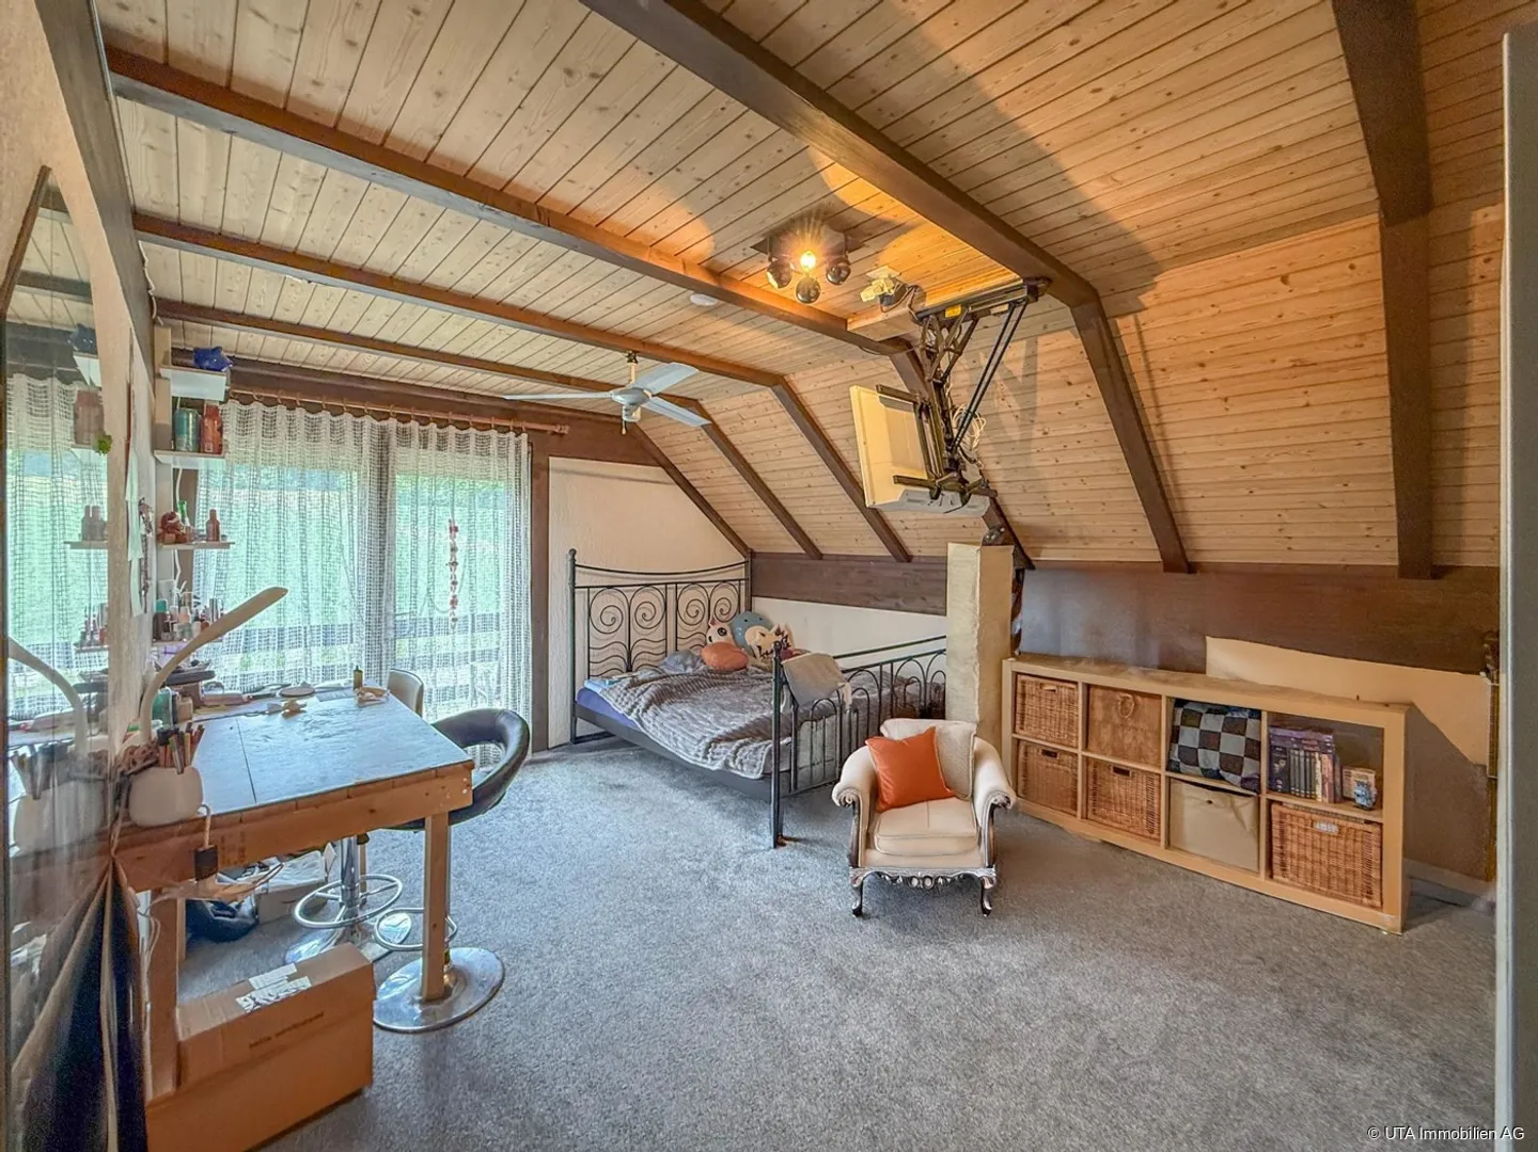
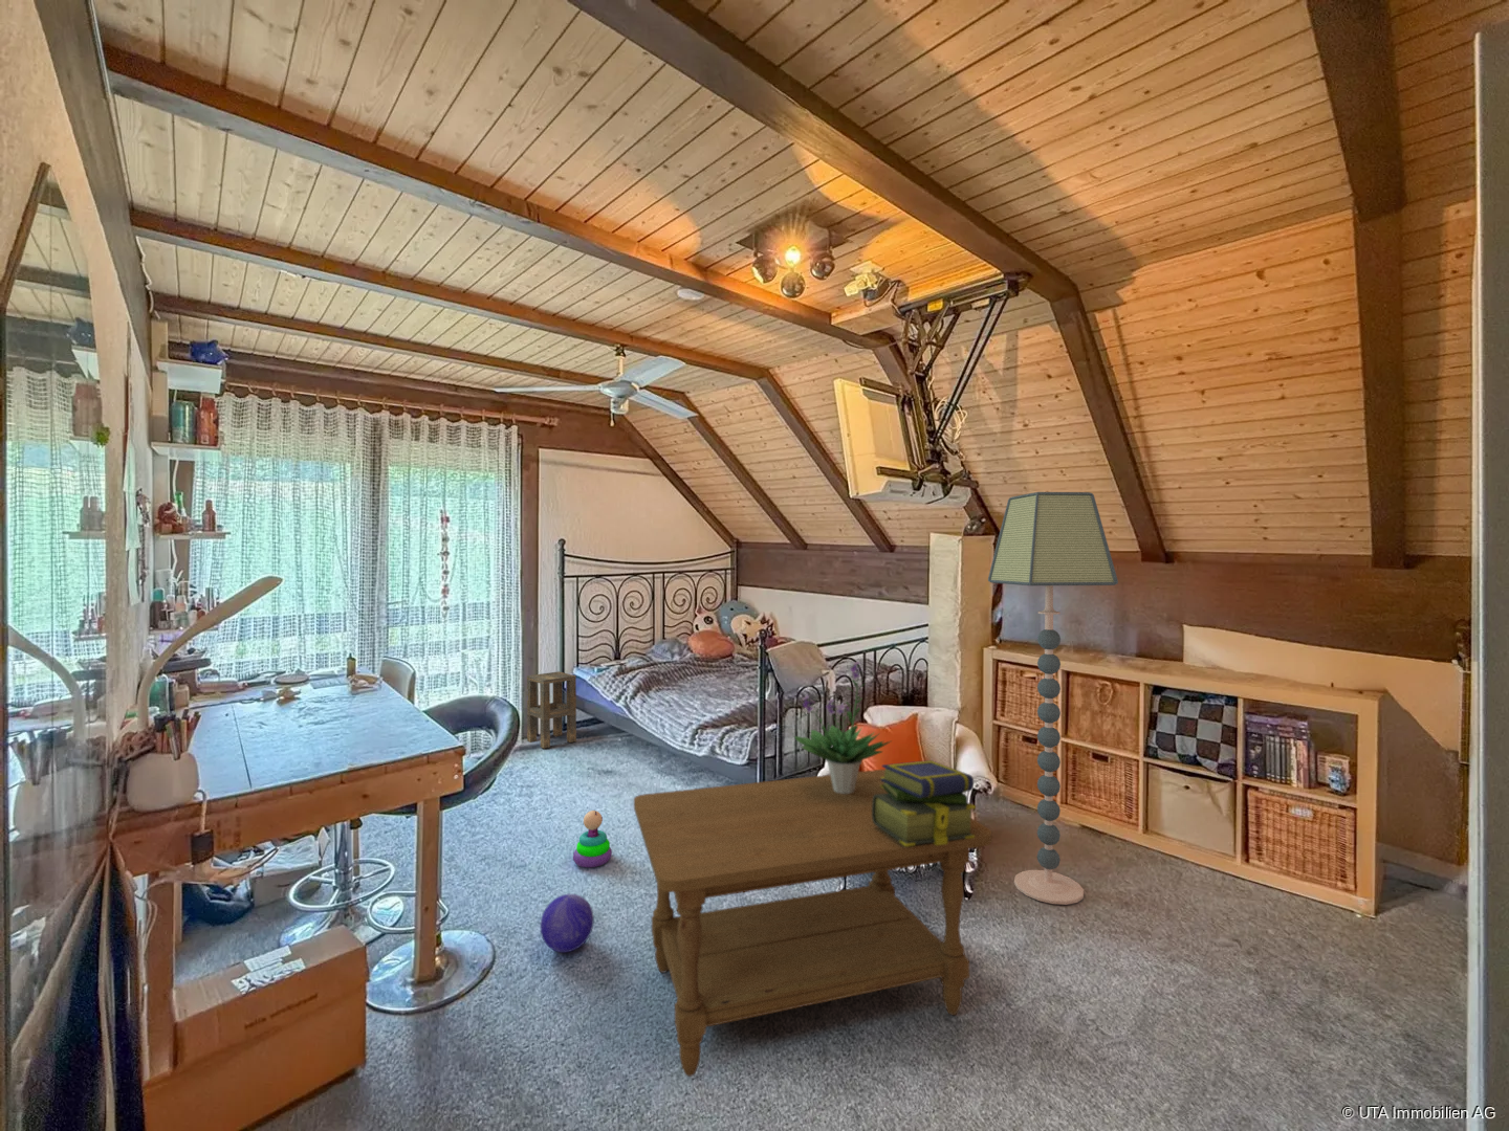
+ coffee table (801, 902)
+ stacking toy (592, 835)
+ side table (551, 708)
+ stack of books (923, 797)
+ floor lamp (1048, 691)
+ potted plant (842, 725)
+ decorative ball (567, 922)
